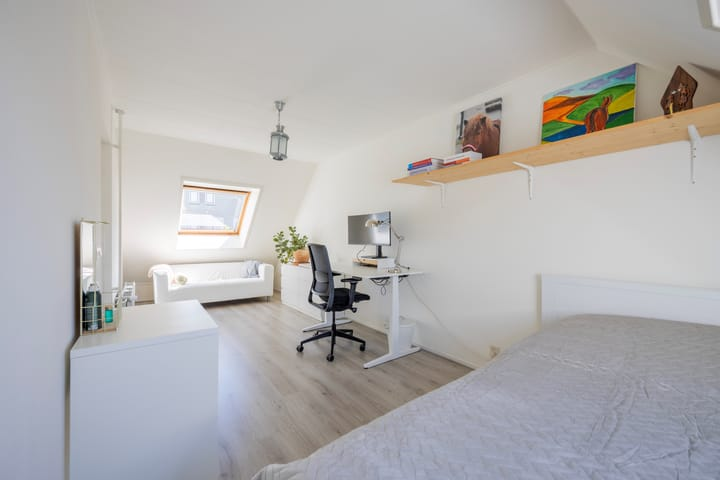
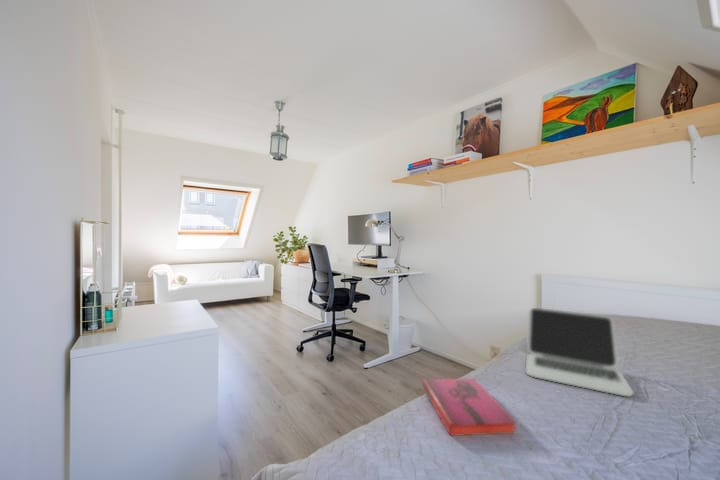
+ hardback book (463, 403)
+ laptop (571, 343)
